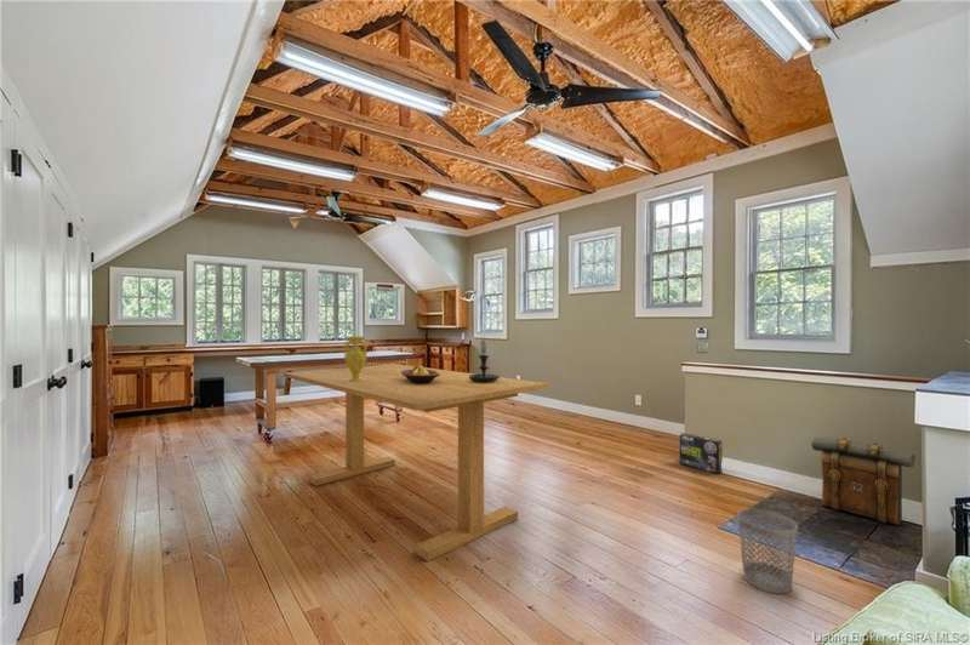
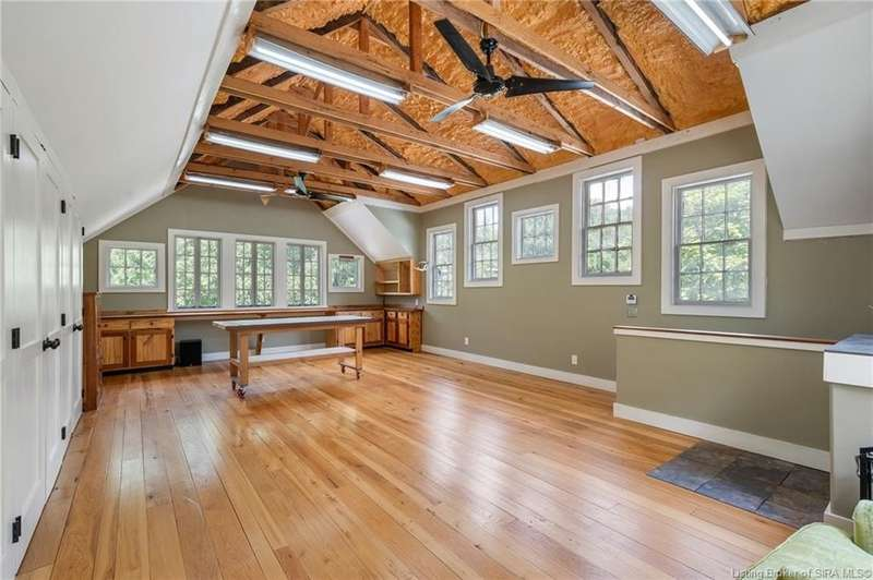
- dining table (393, 458)
- candle holder (484, 358)
- backpack (860, 476)
- box (700, 452)
- wastebasket (766, 550)
- vase (355, 358)
- fruit bowl (420, 372)
